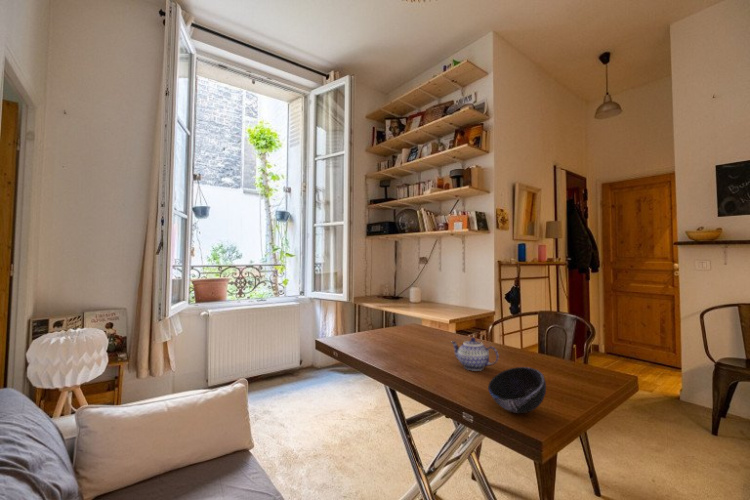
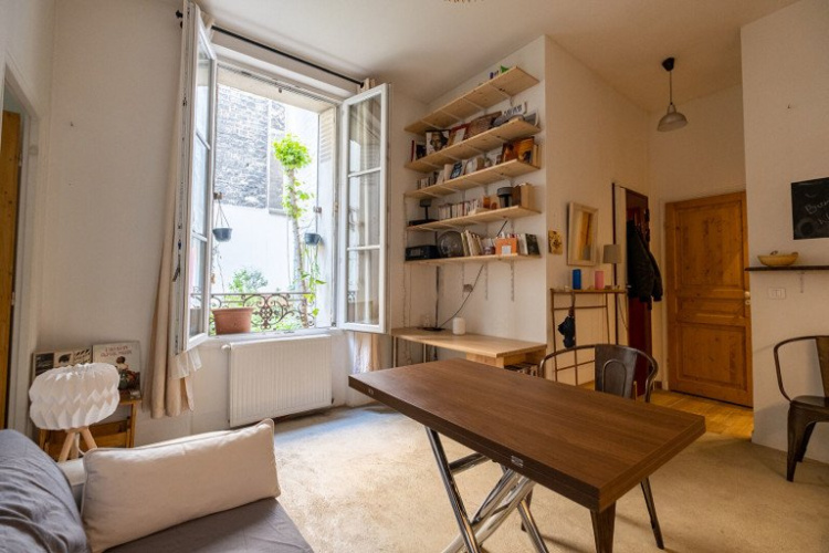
- teapot (473, 352)
- bowl (516, 390)
